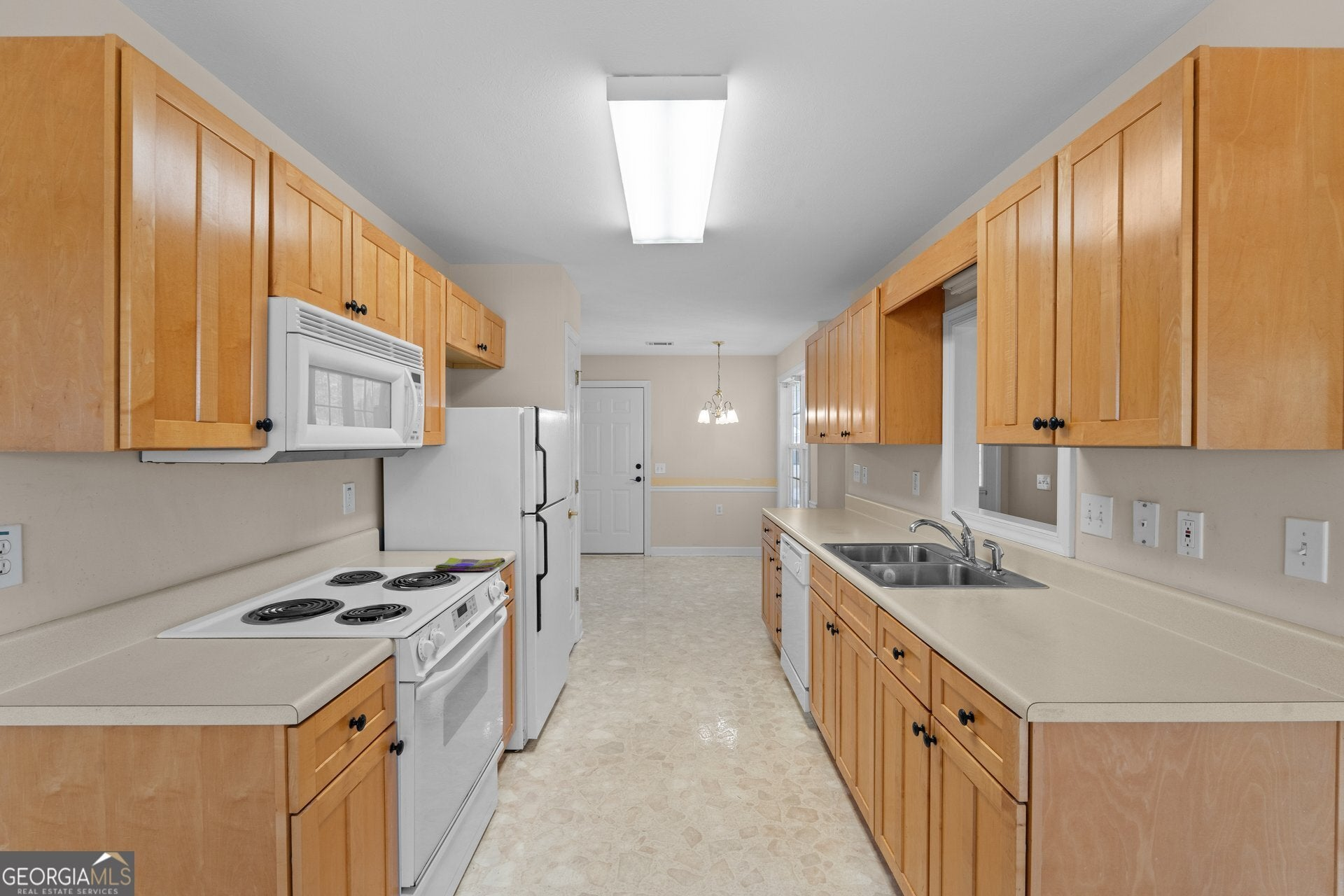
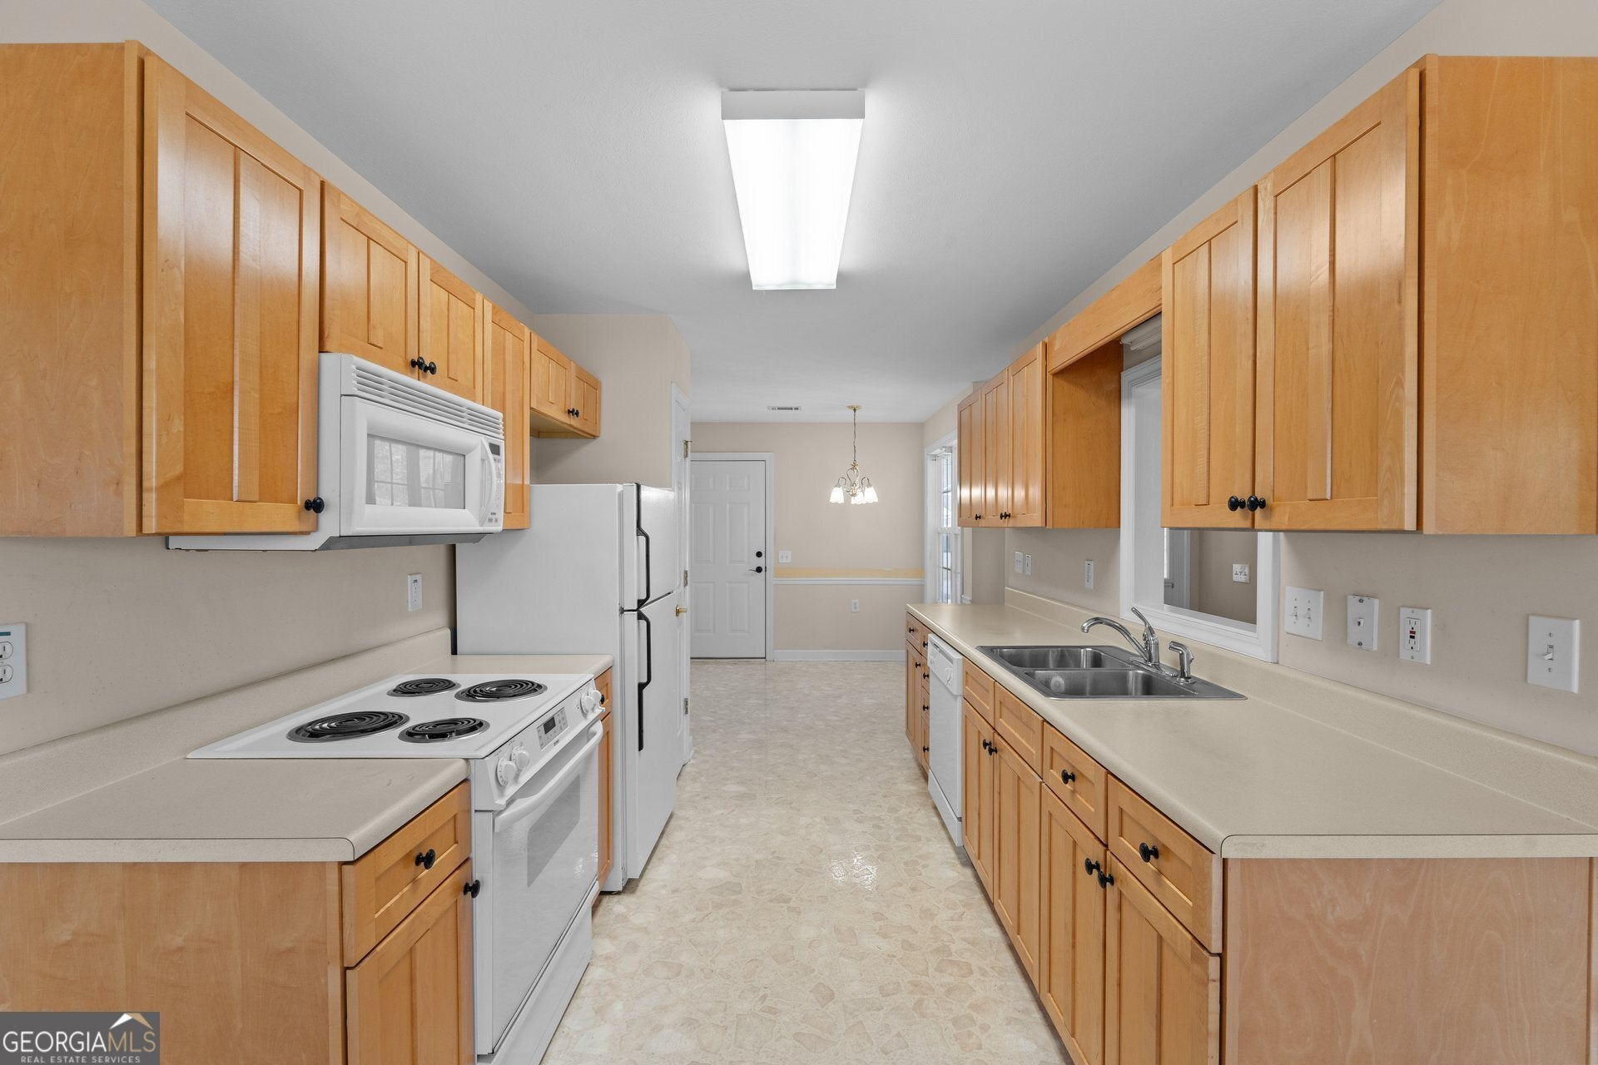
- dish towel (471, 564)
